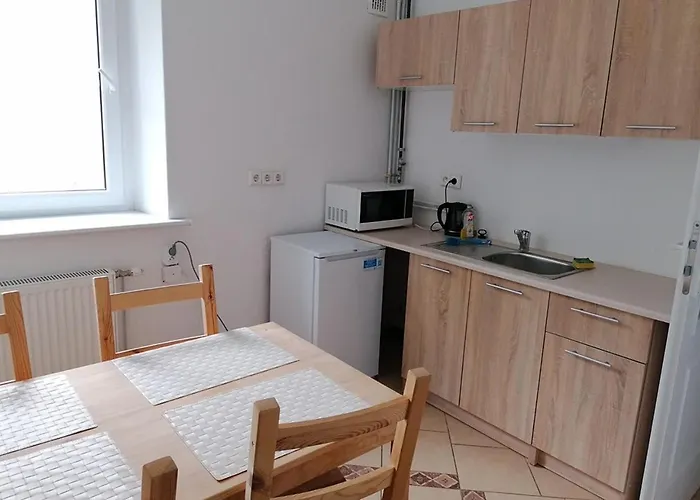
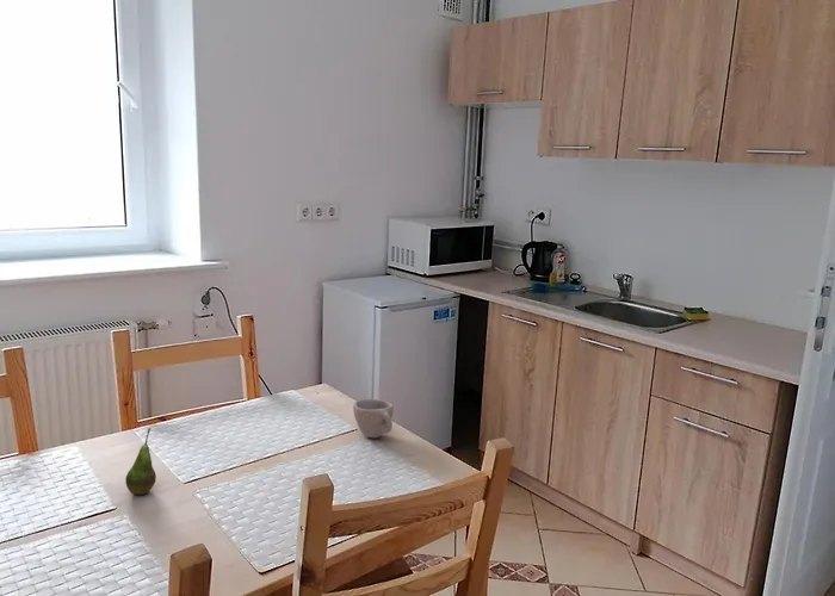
+ cup (377, 421)
+ fruit (140, 462)
